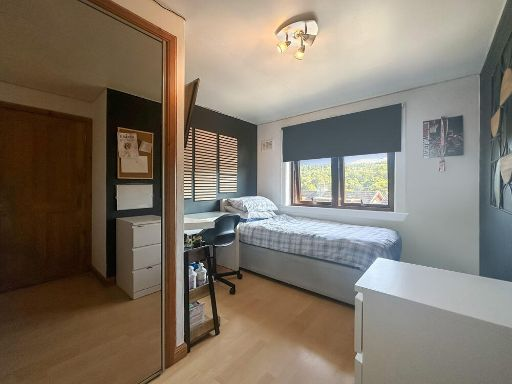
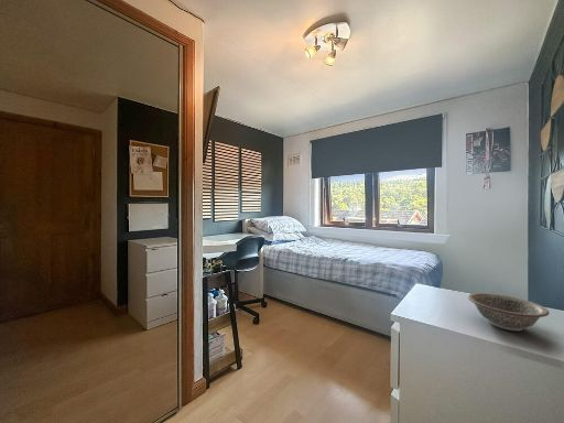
+ decorative bowl (505, 313)
